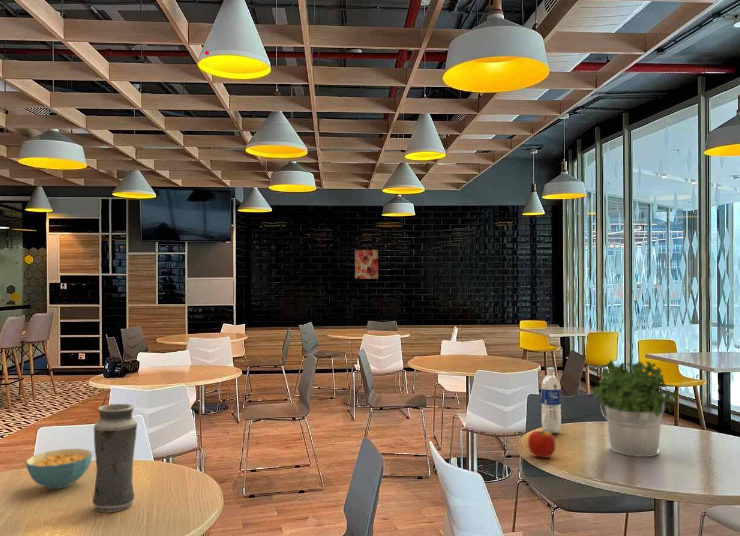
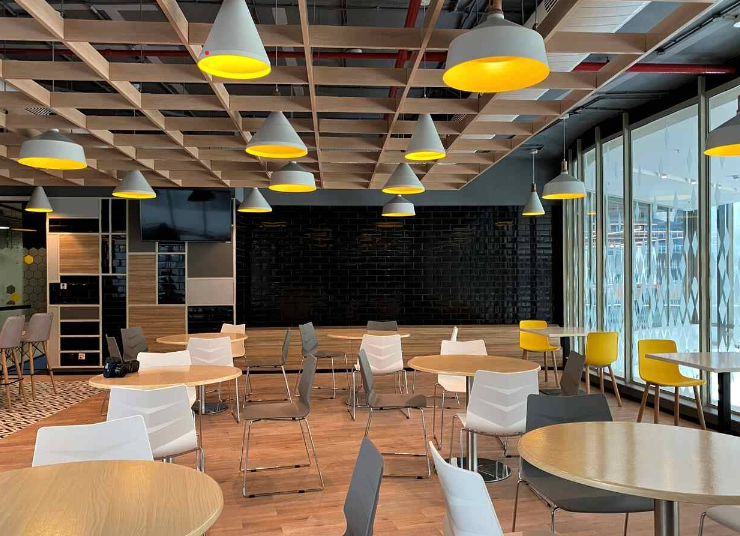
- wall art (366, 264)
- potted plant (634, 405)
- water bottle (551, 400)
- cereal bowl (59, 471)
- vase (115, 456)
- apple (541, 442)
